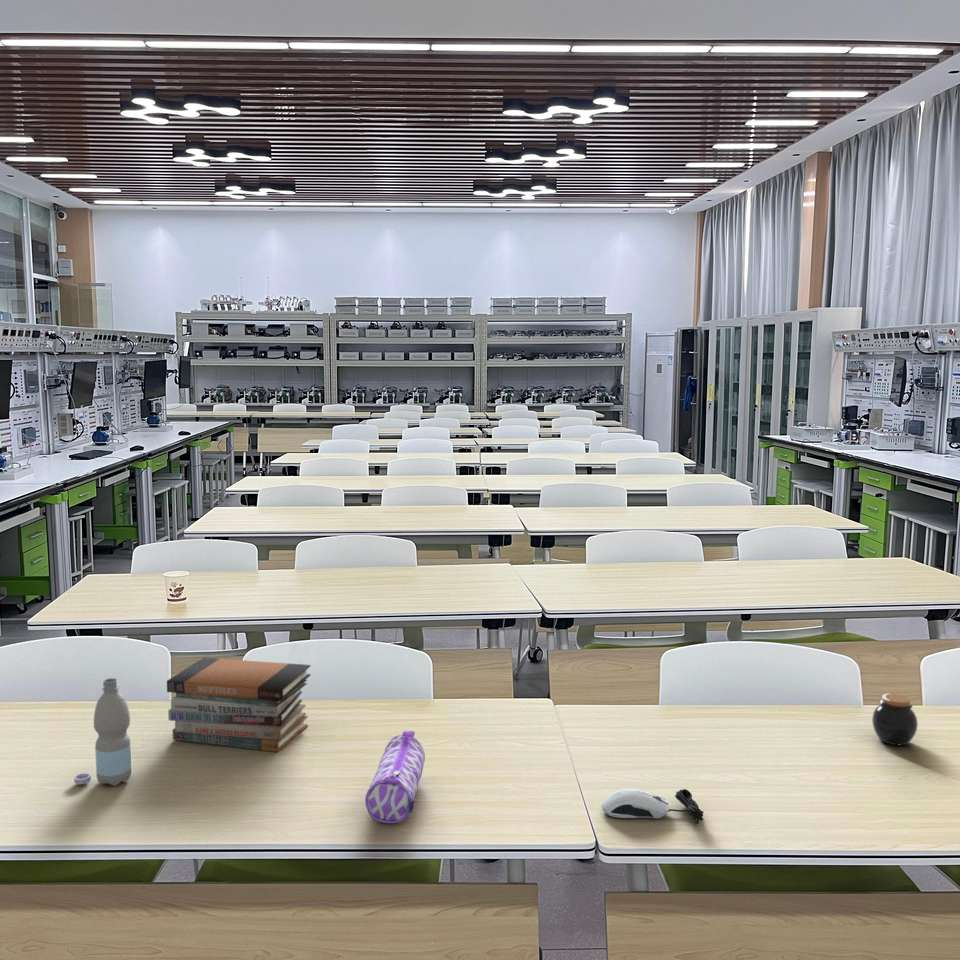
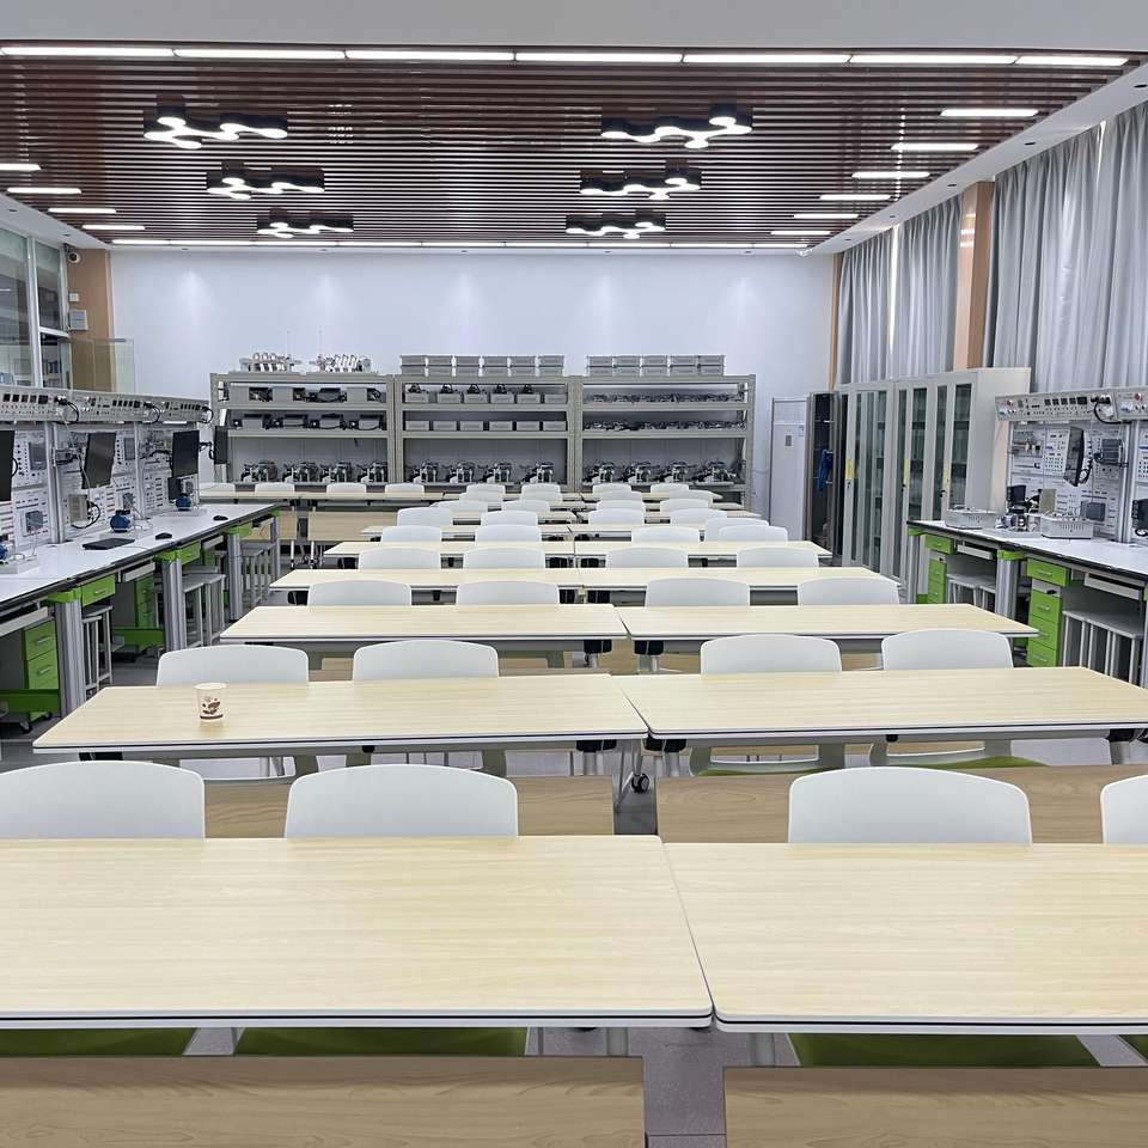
- water bottle (101, 731)
- jar (894, 719)
- computer mouse (650, 802)
- book stack (239, 702)
- pencil case (396, 776)
